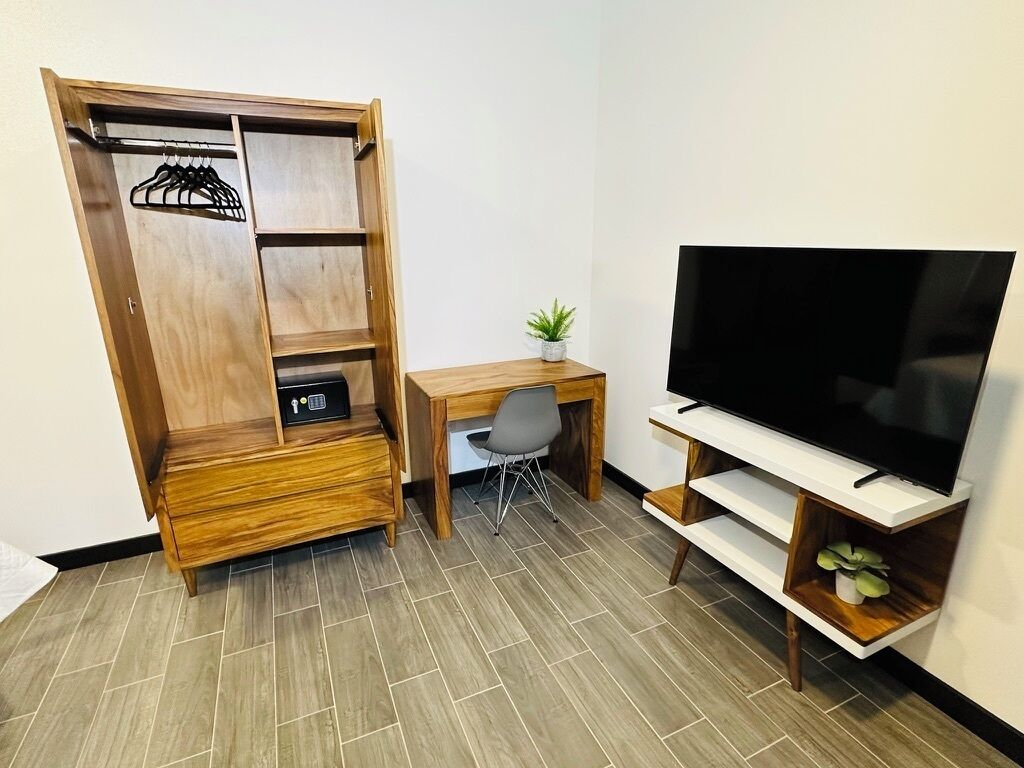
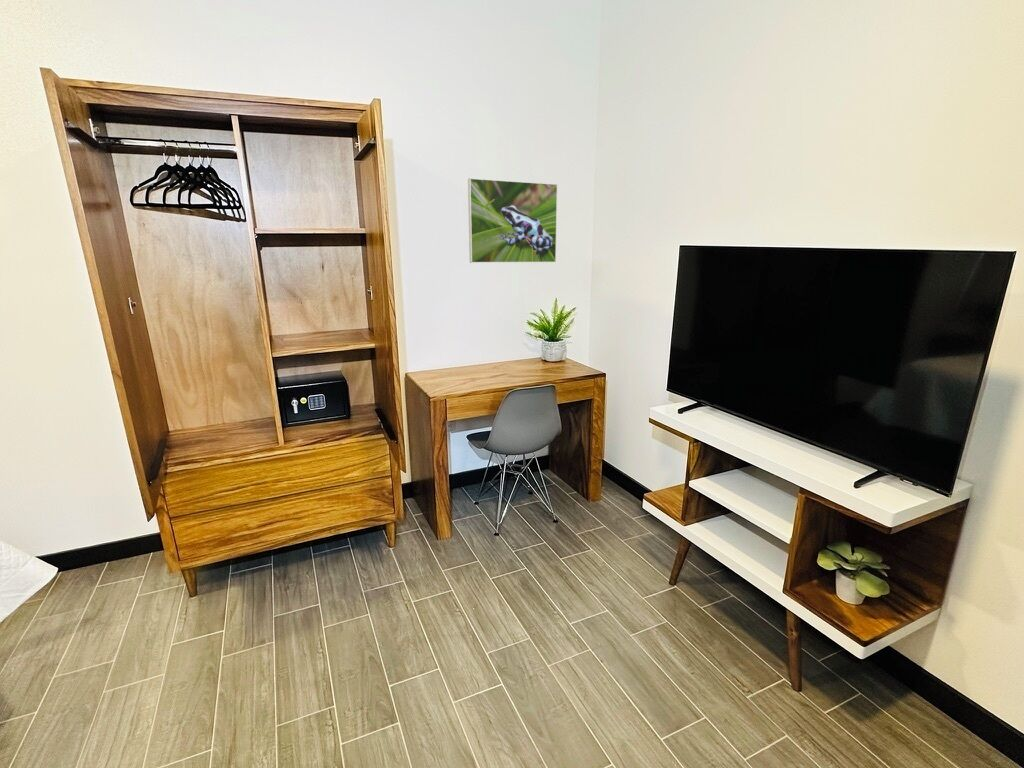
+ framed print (514, 222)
